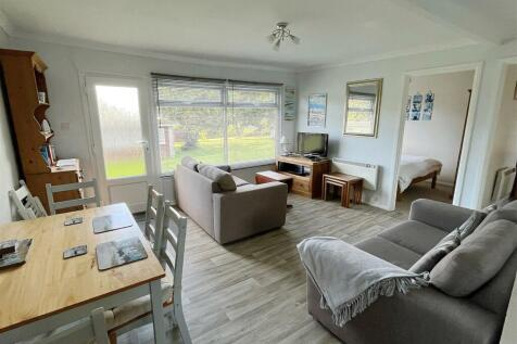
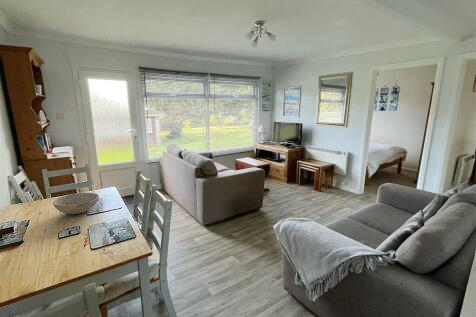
+ bowl (77, 205)
